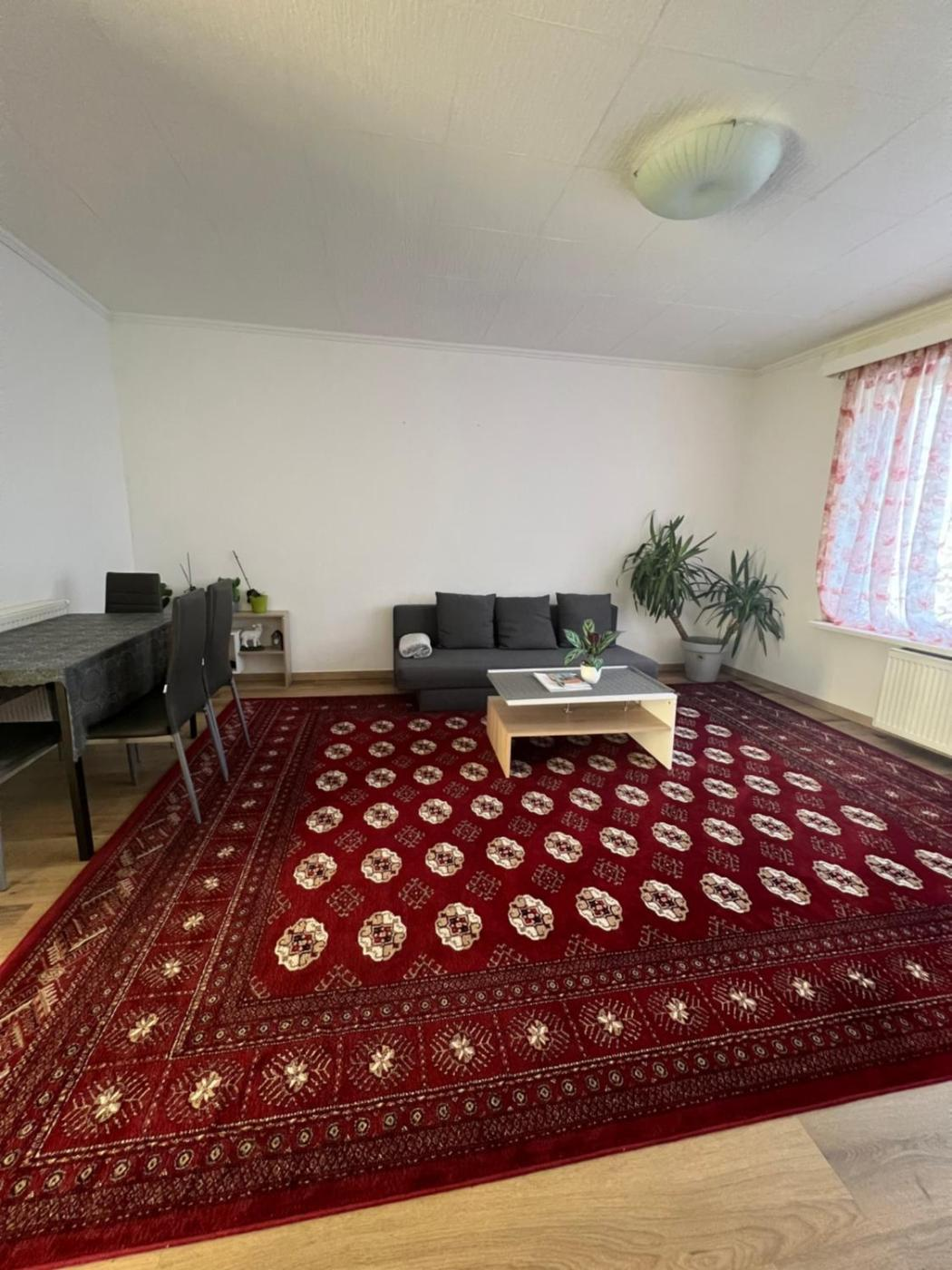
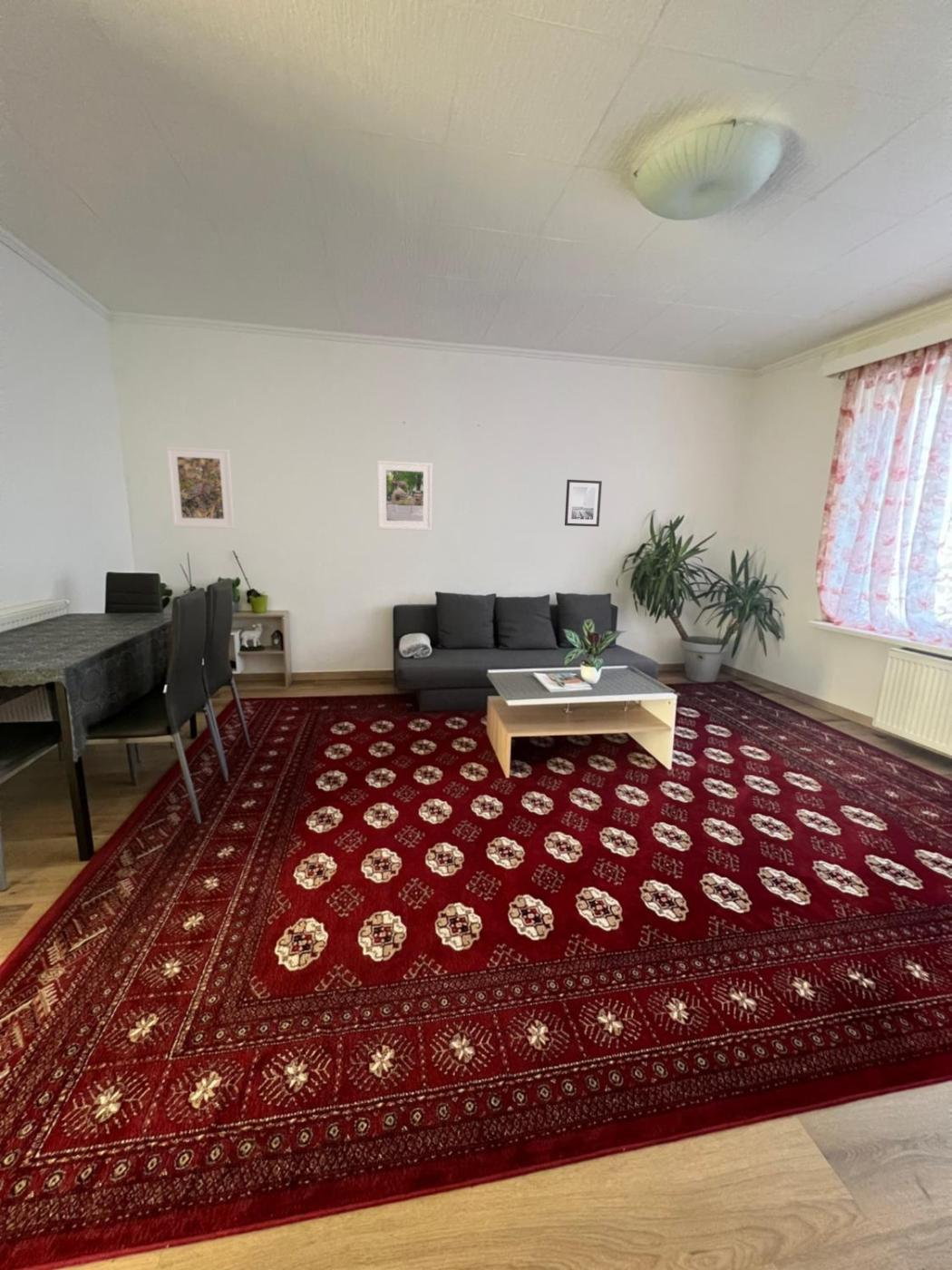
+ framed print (404, 495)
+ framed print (200, 488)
+ wall art (583, 503)
